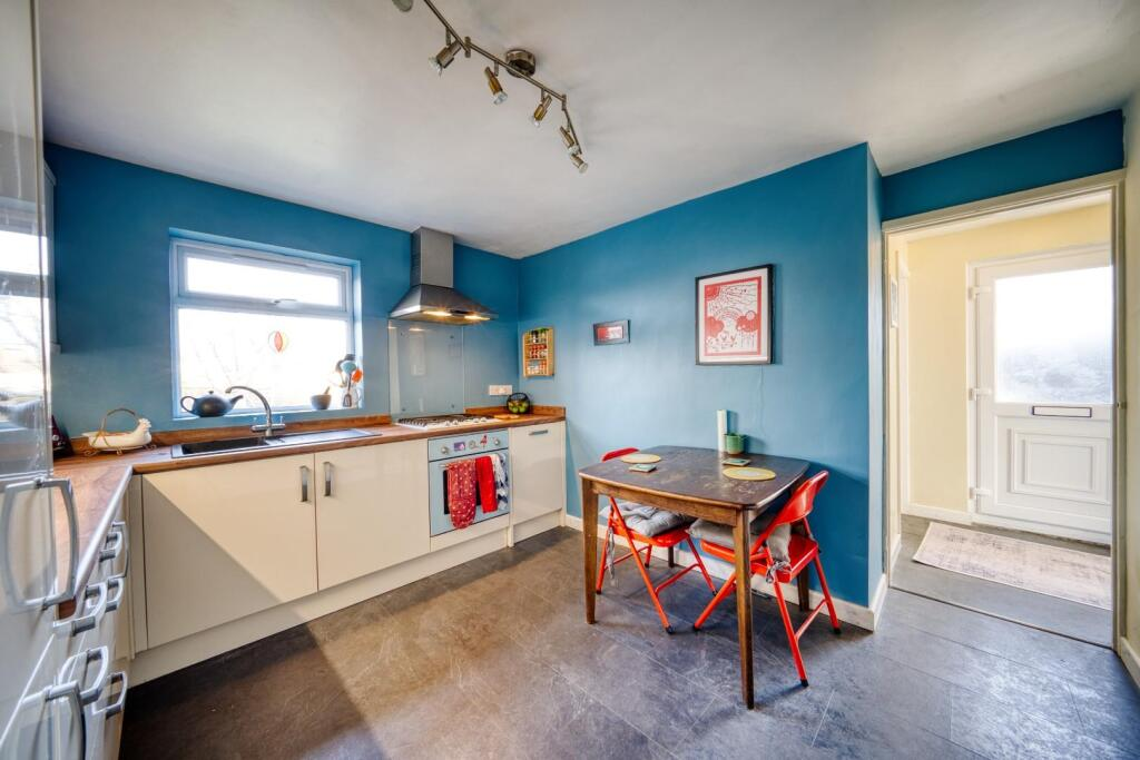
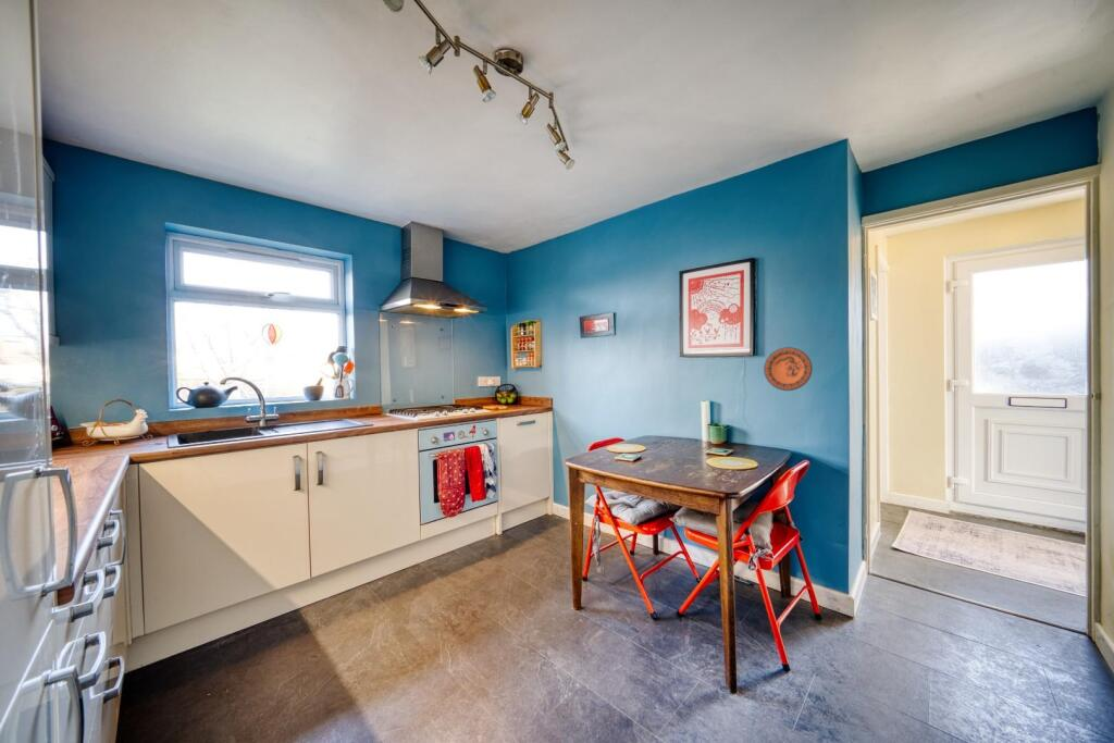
+ decorative plate (787, 369)
